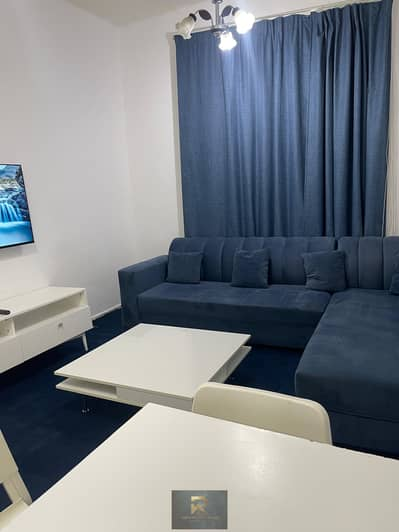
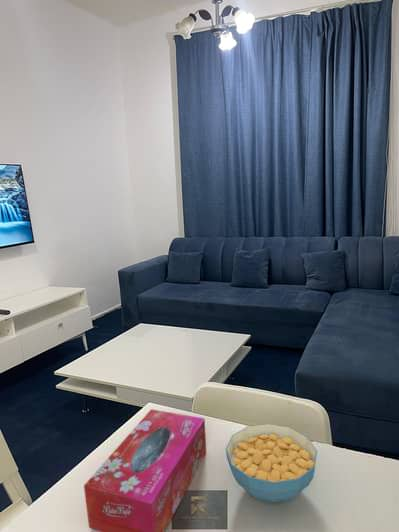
+ tissue box (152, 467)
+ cereal bowl (271, 469)
